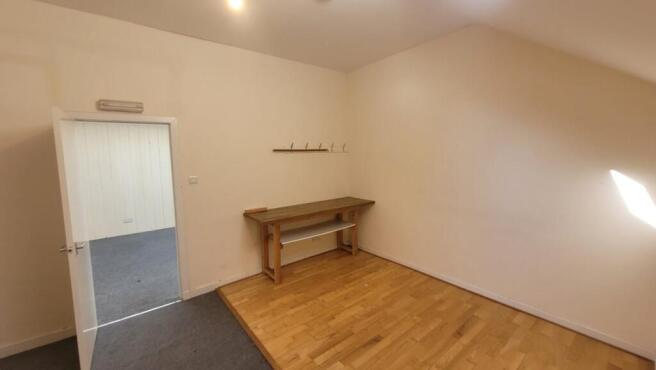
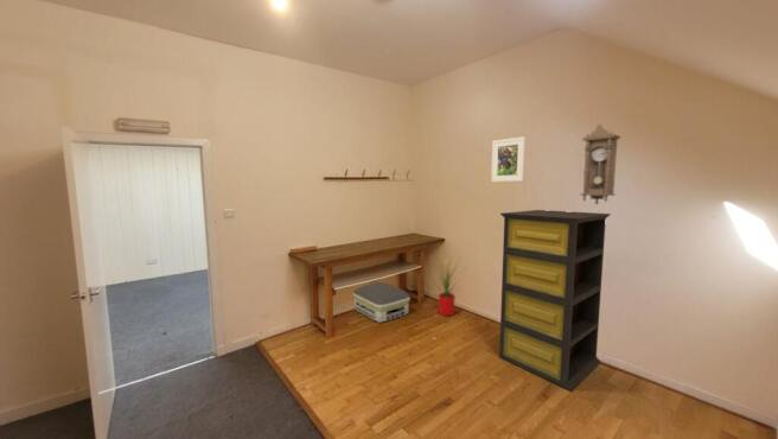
+ house plant (447, 284)
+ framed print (506, 160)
+ air purifier (381, 298)
+ pendulum clock (599, 165)
+ bookshelf (551, 287)
